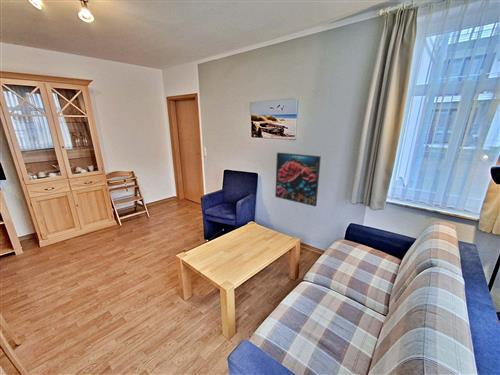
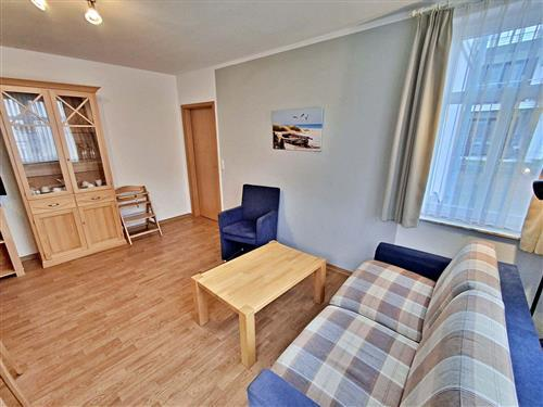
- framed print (295, 178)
